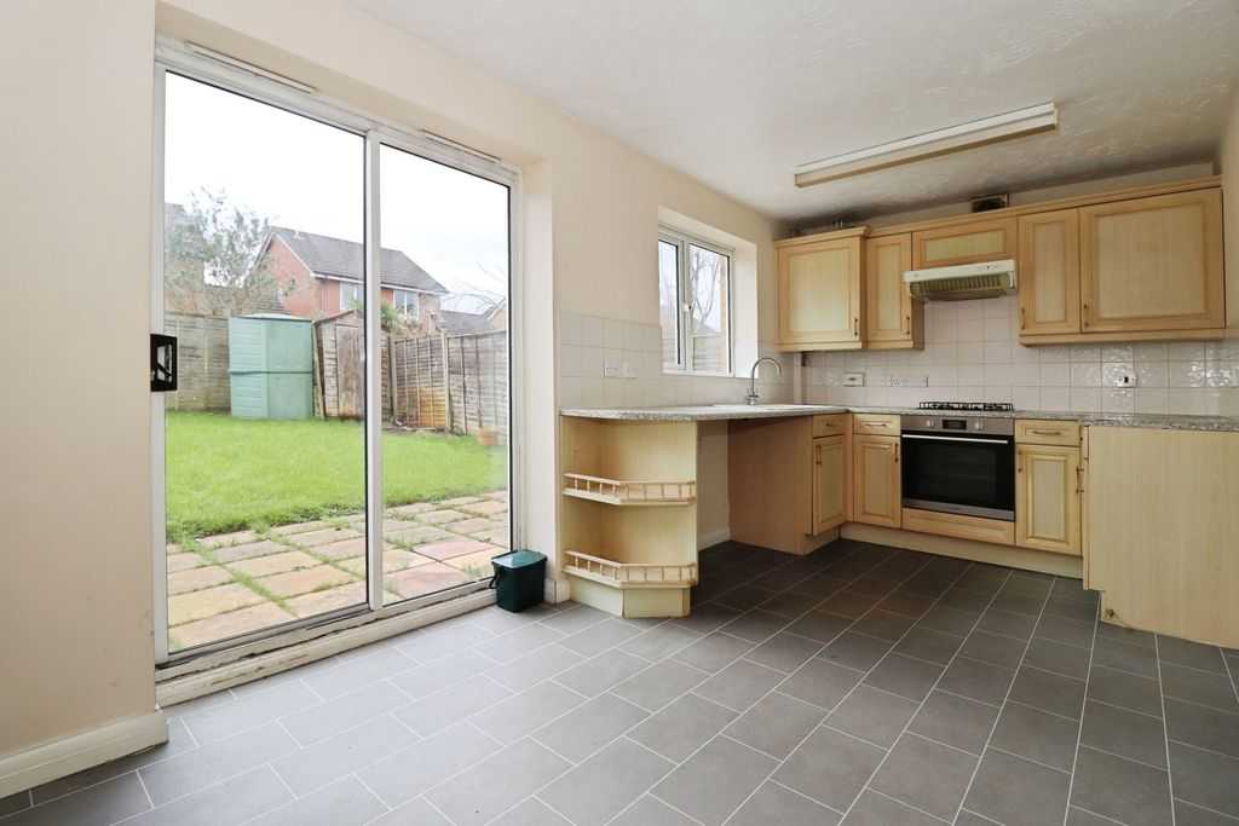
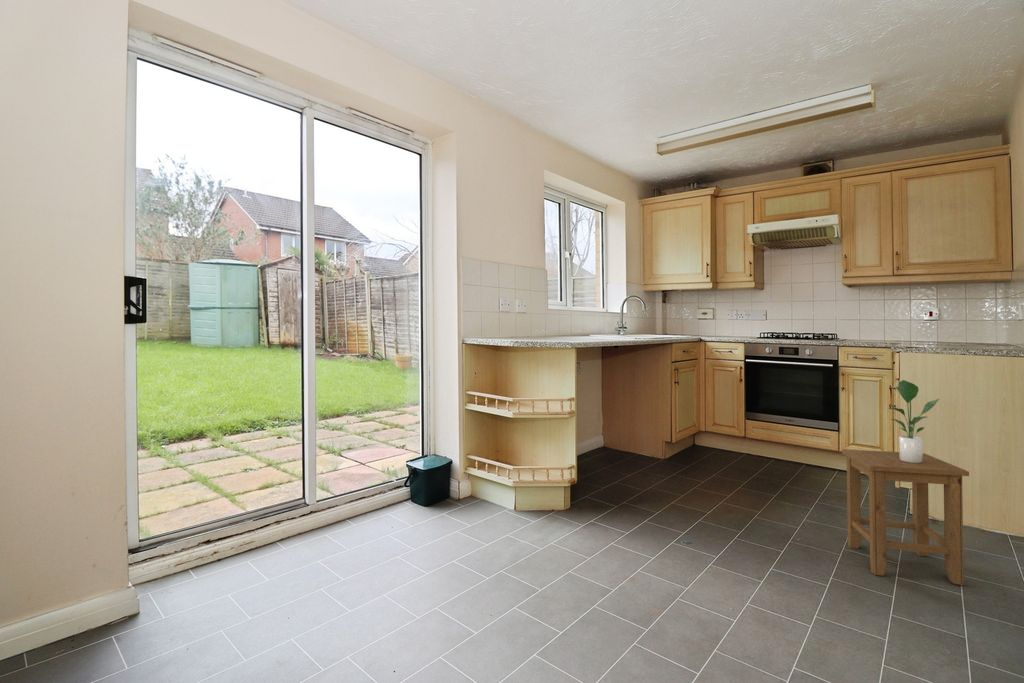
+ potted plant (913, 419)
+ stool (898, 521)
